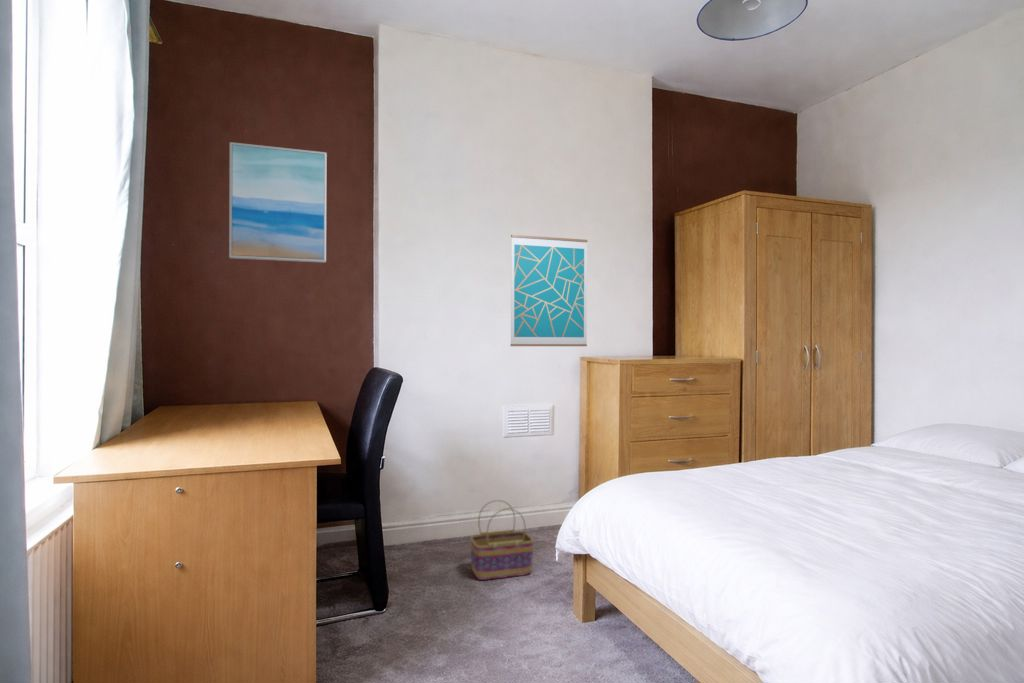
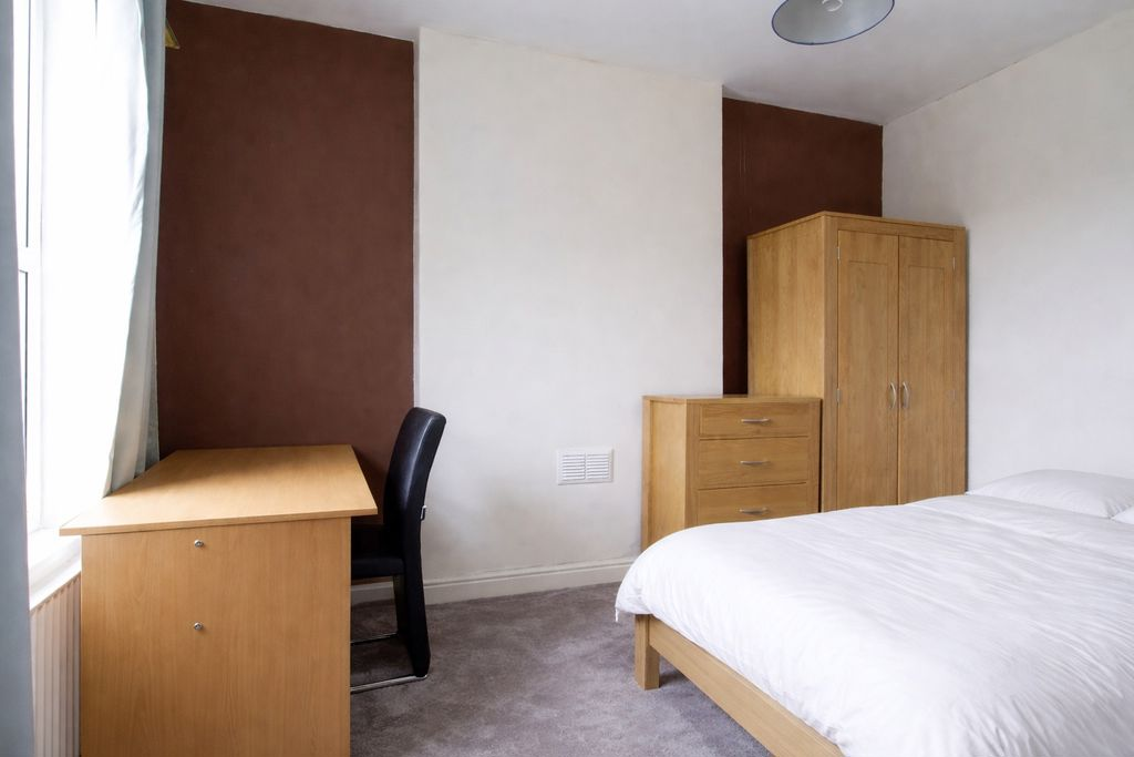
- wall art (279, 204)
- basket (501, 537)
- wall art (549, 291)
